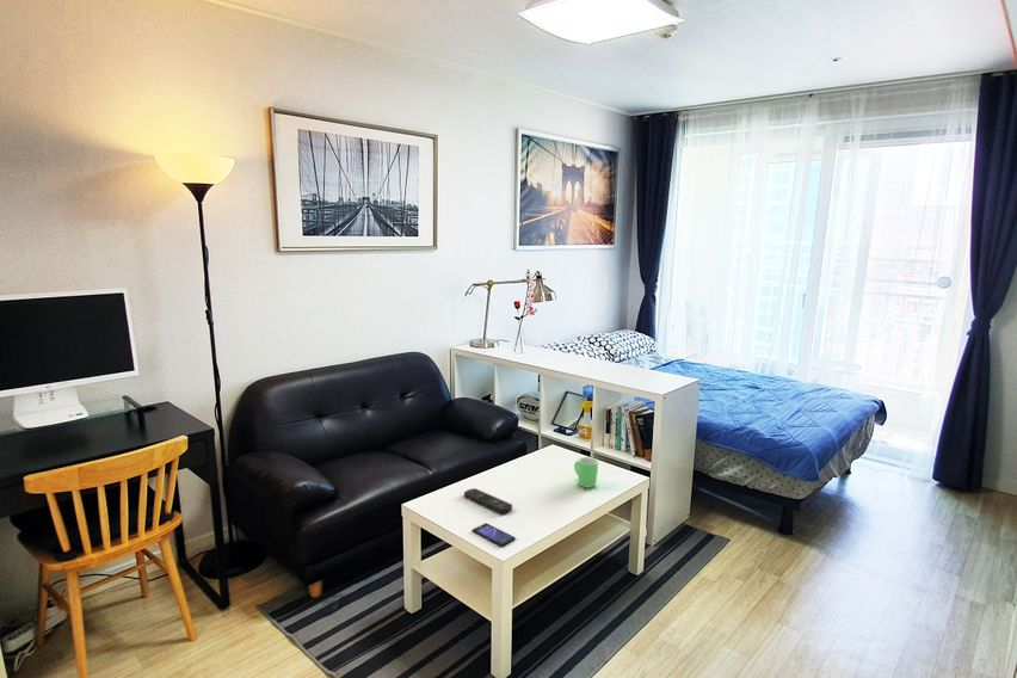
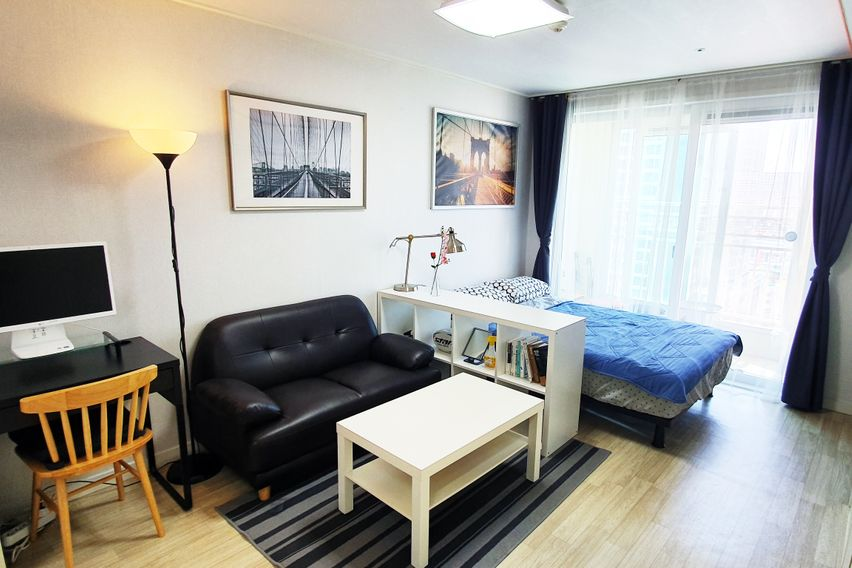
- mug (584, 470)
- smartphone (493, 534)
- remote control (487, 500)
